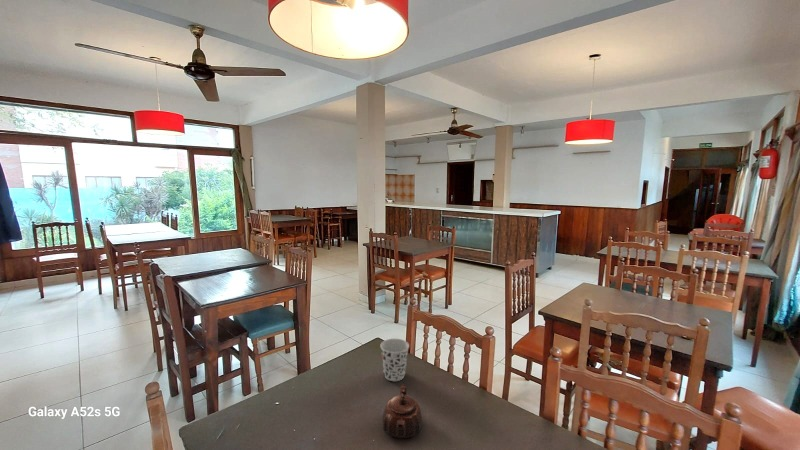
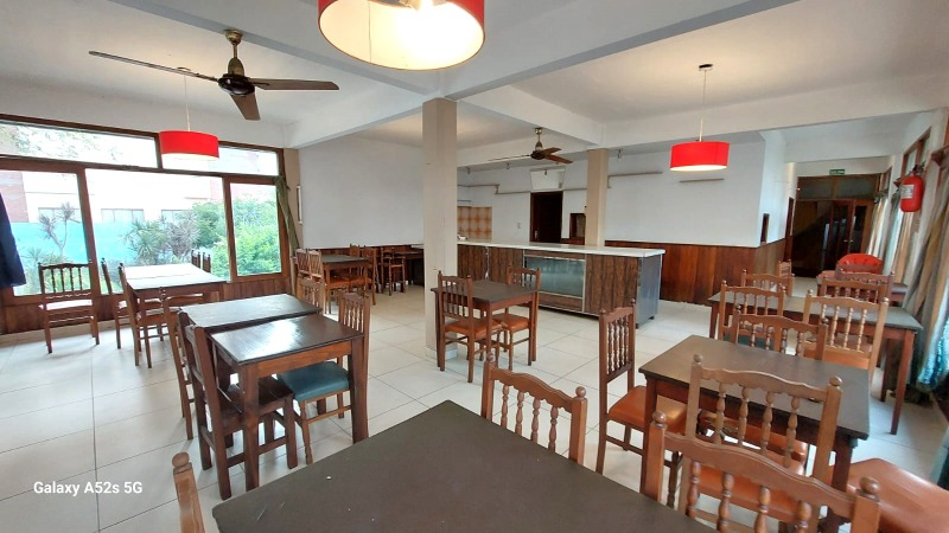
- teapot (402, 409)
- cup (394, 360)
